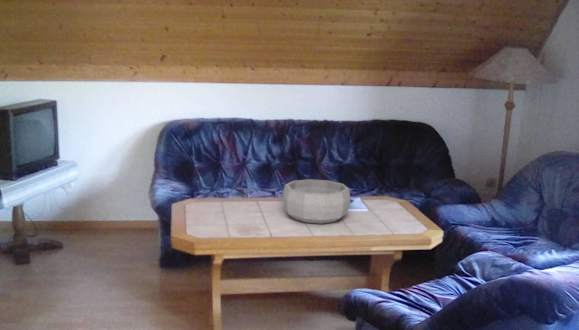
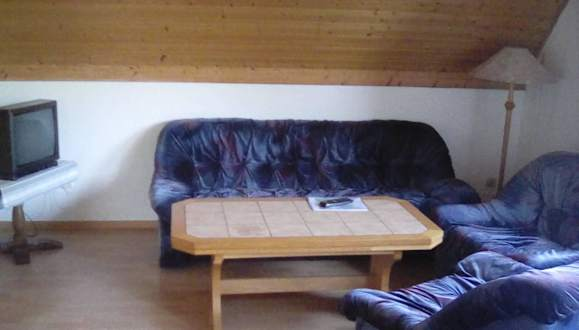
- decorative bowl (316, 201)
